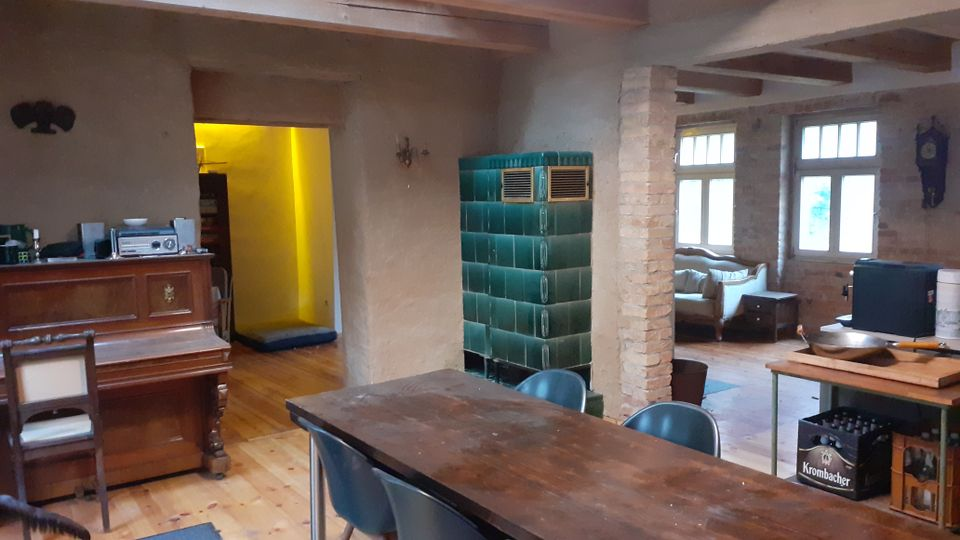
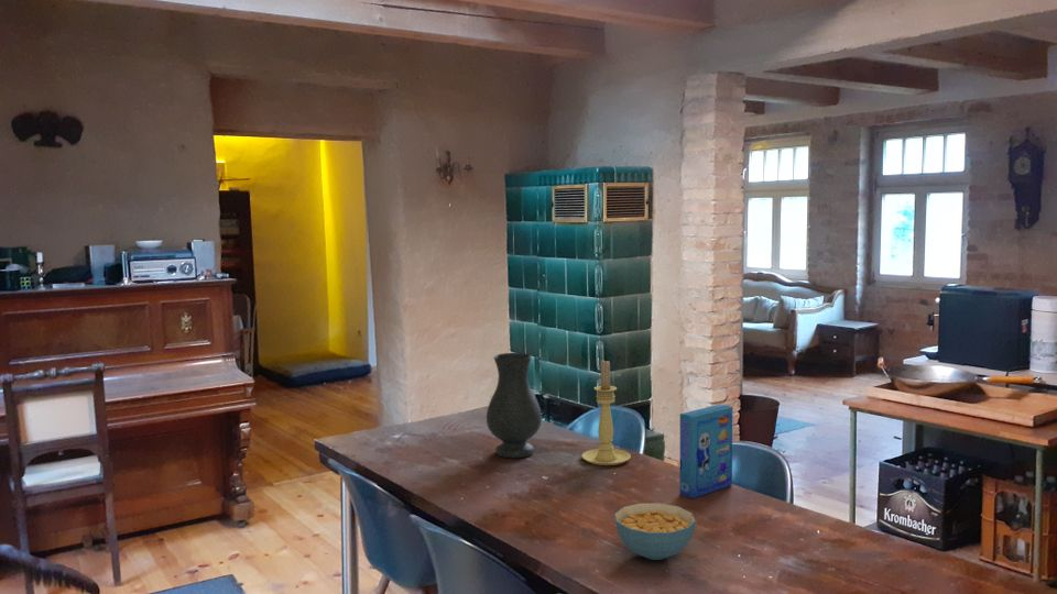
+ vase (513, 405)
+ cereal bowl (654, 536)
+ candle holder (606, 409)
+ cereal box (706, 450)
